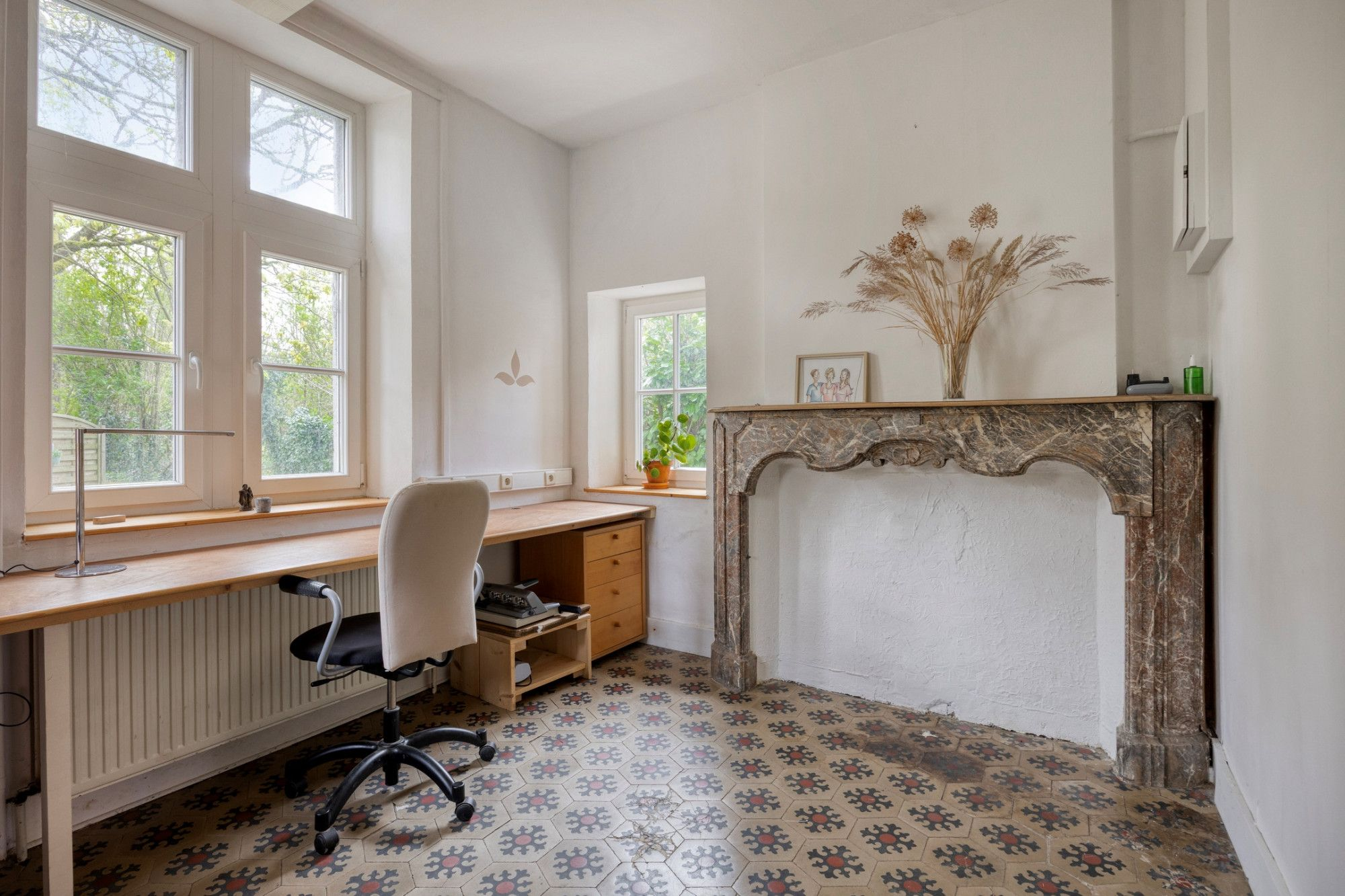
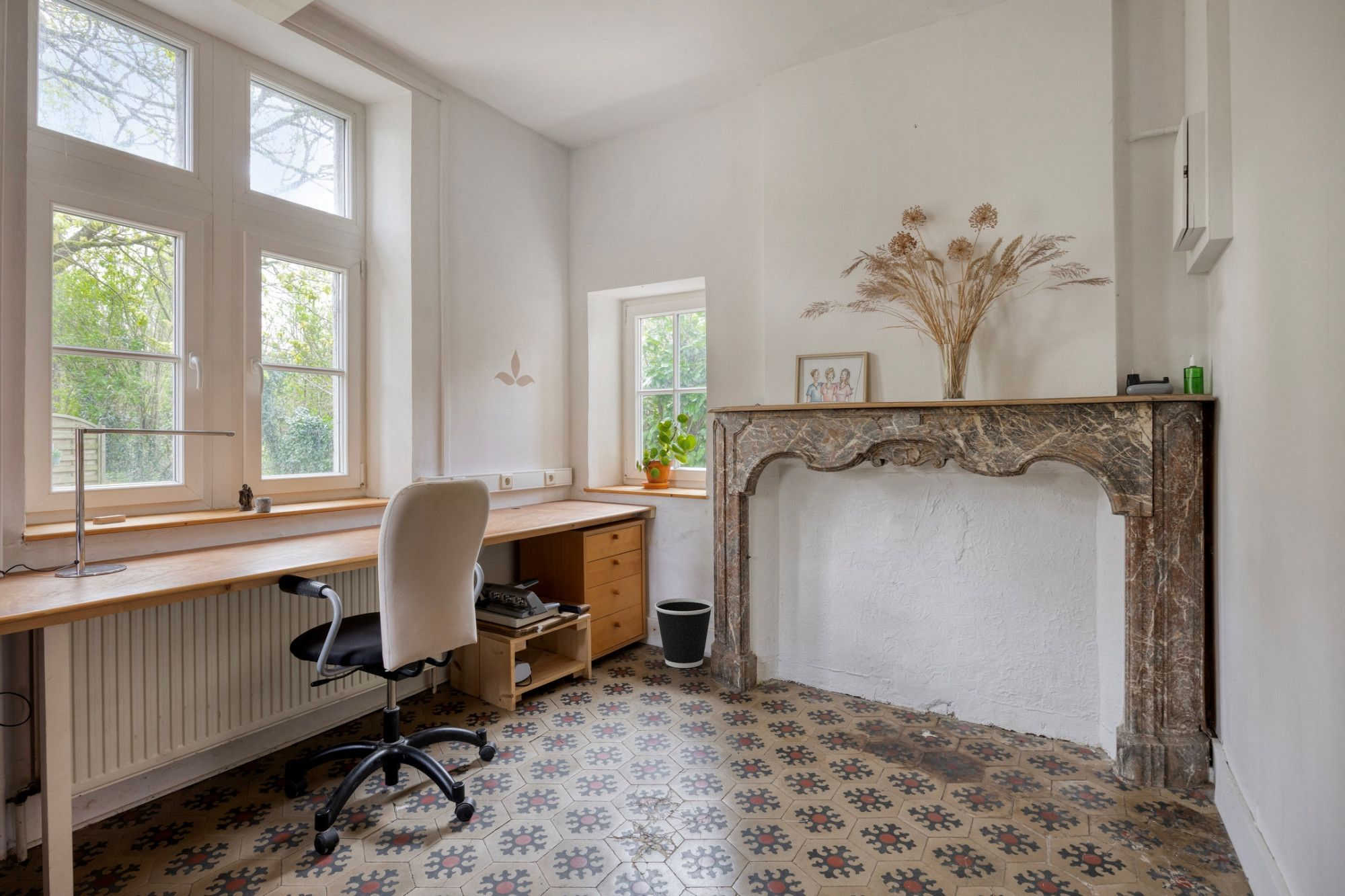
+ wastebasket (683, 633)
